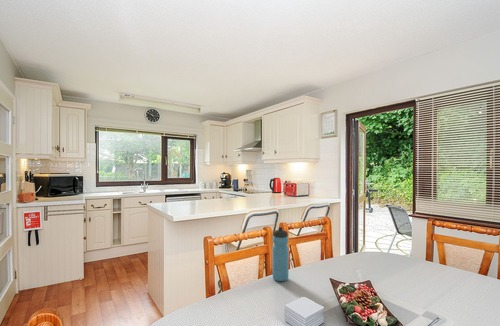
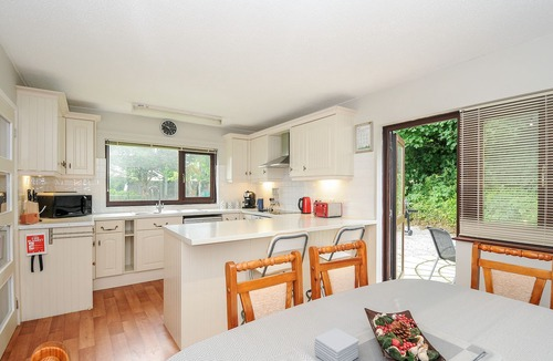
- water bottle (280, 252)
